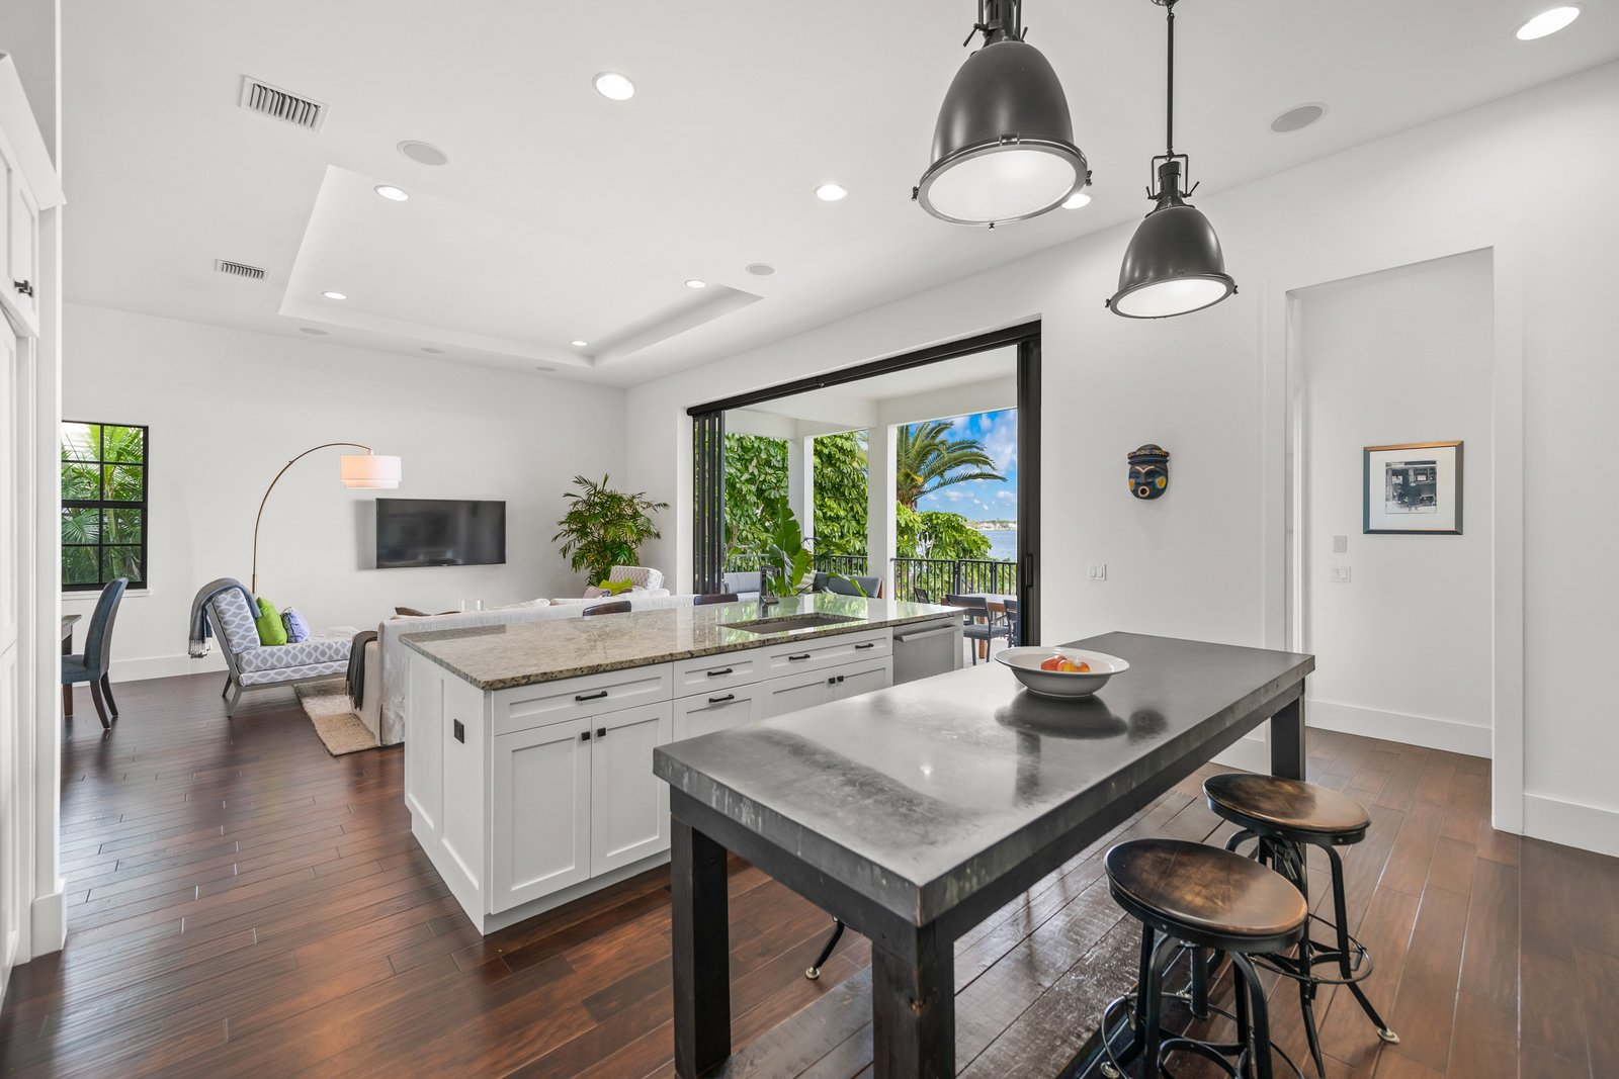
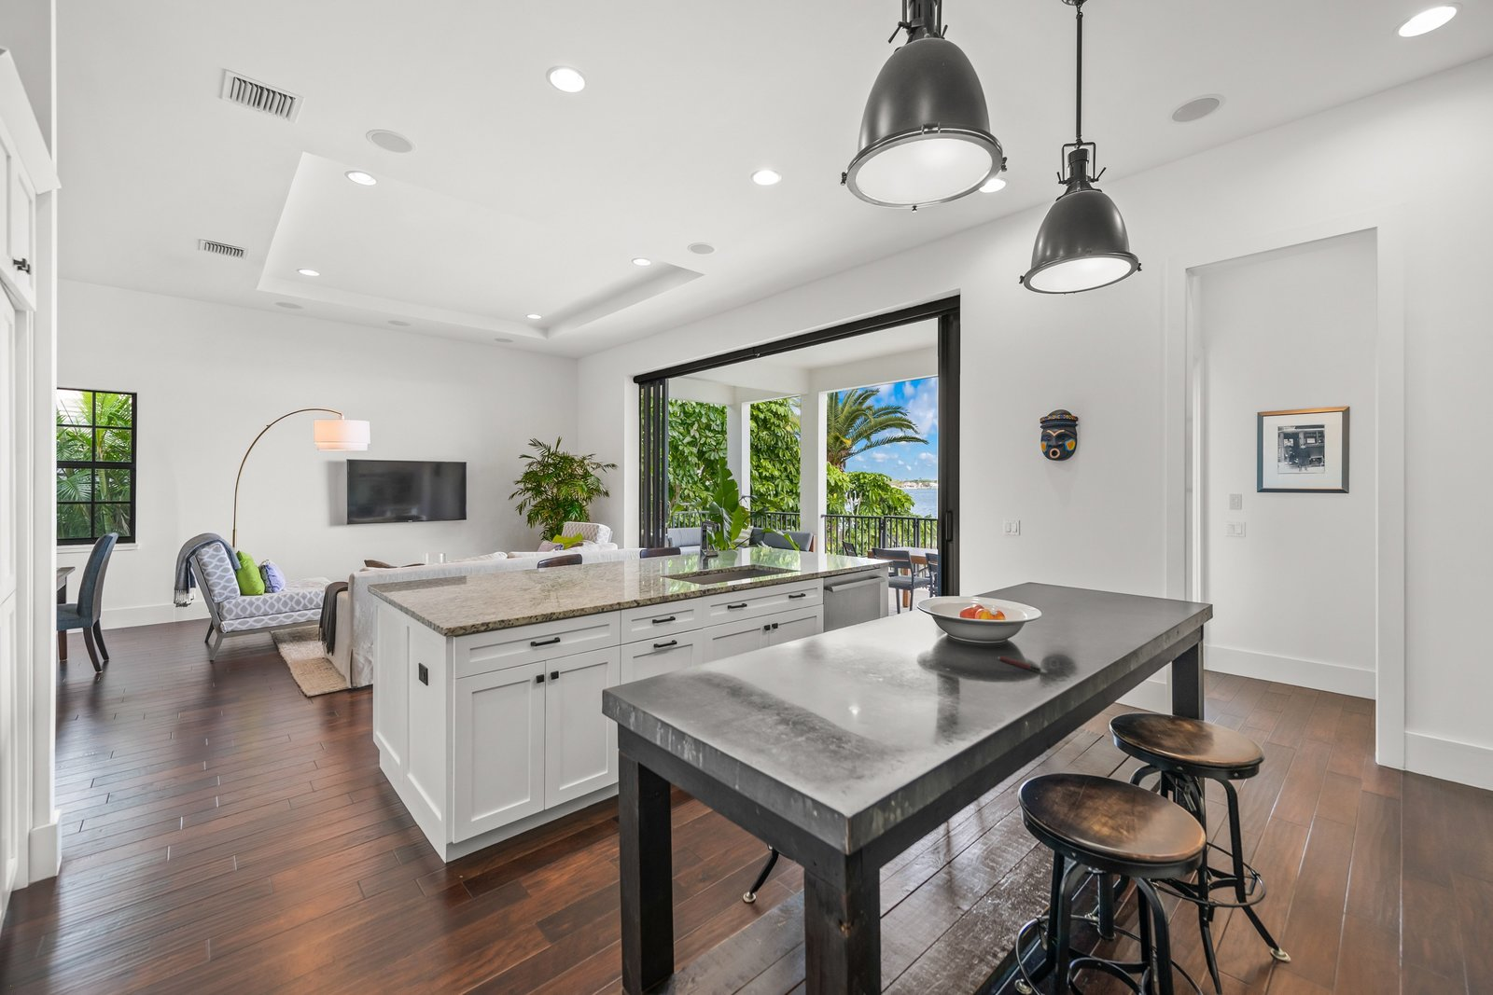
+ pen (1022, 664)
